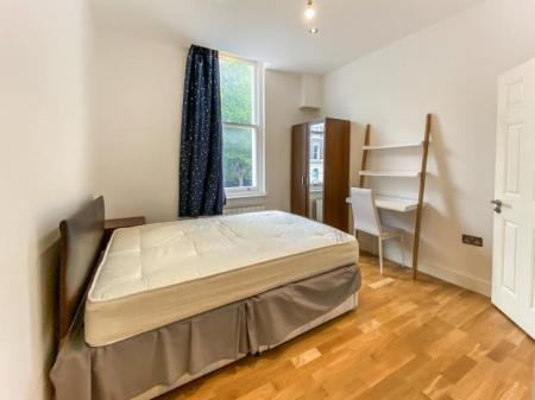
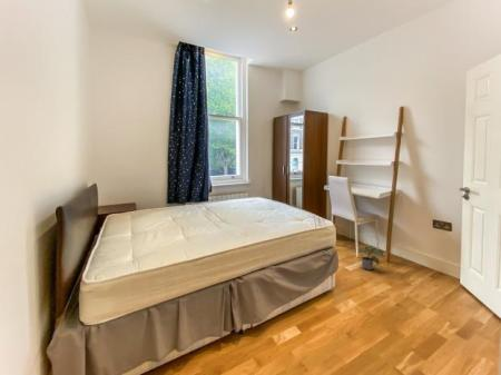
+ potted plant (370, 257)
